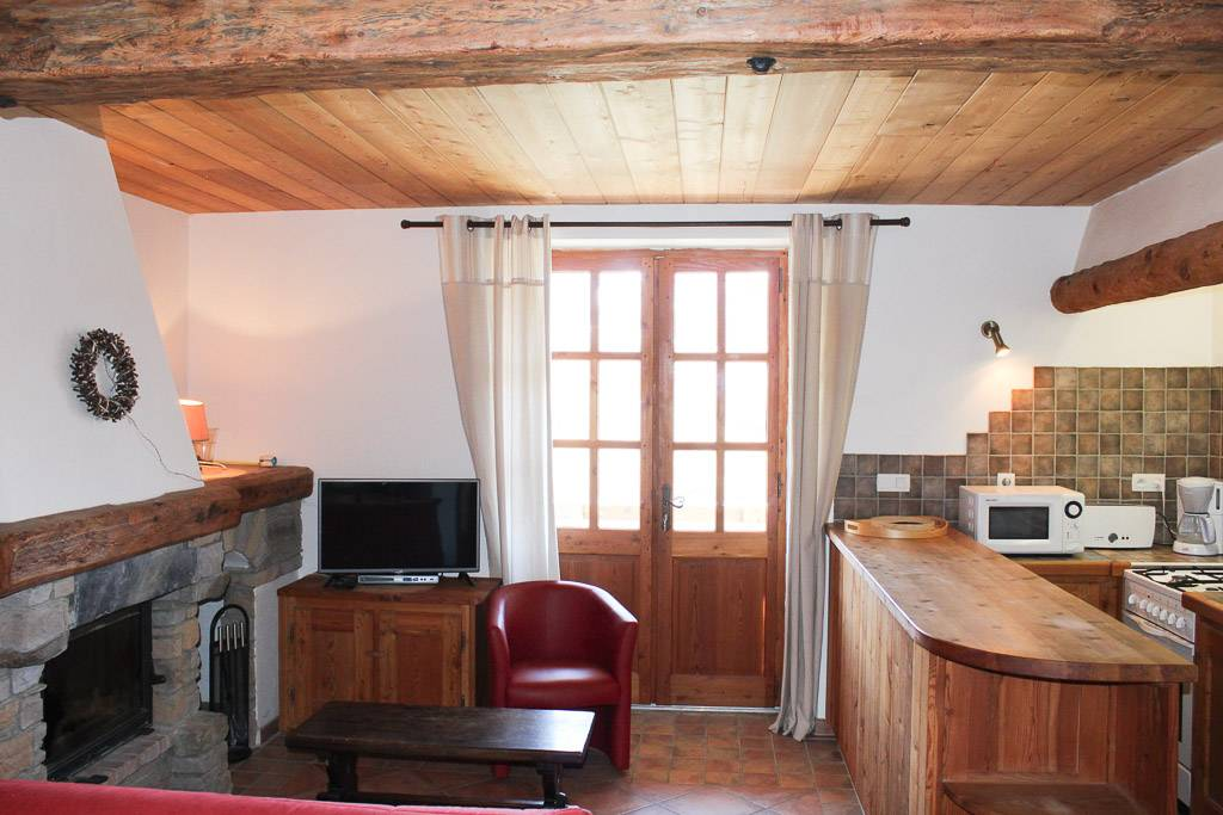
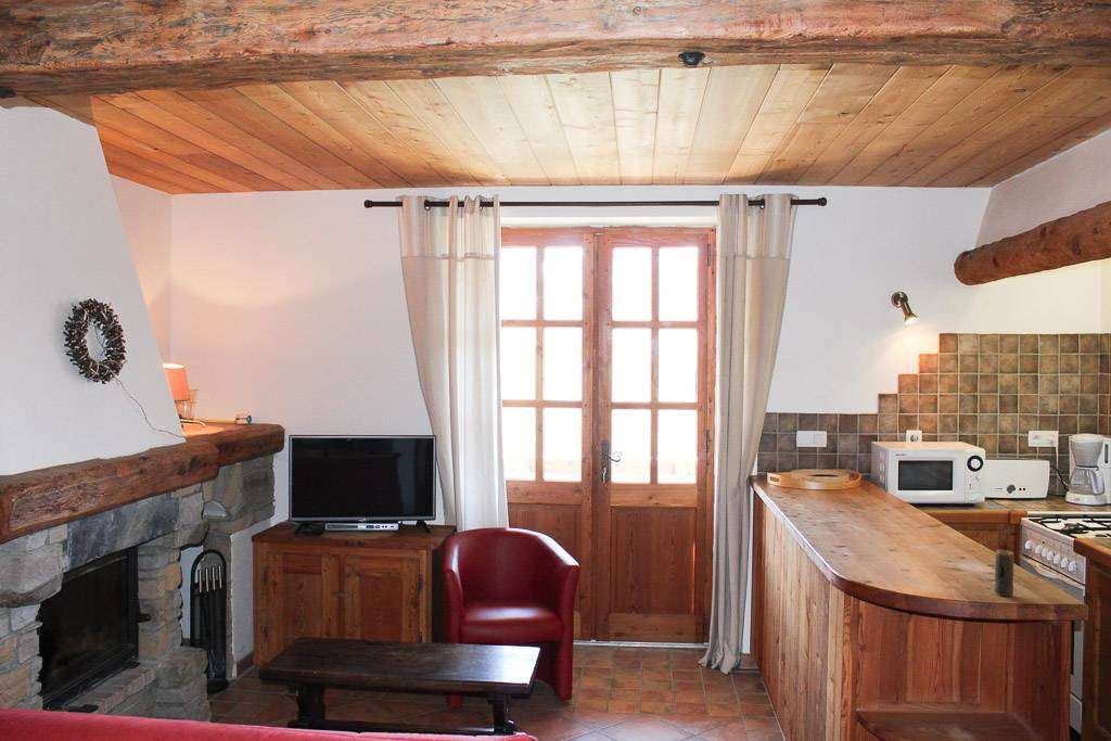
+ candle (1004, 572)
